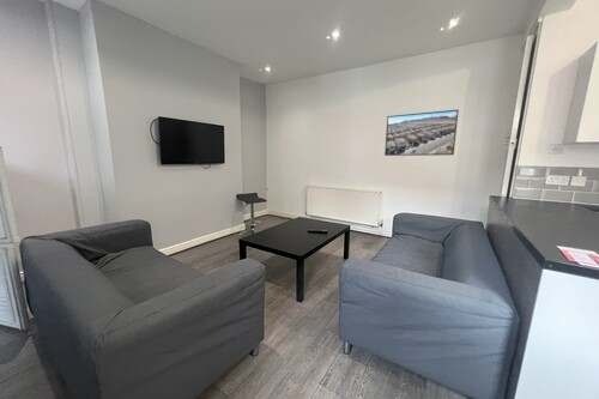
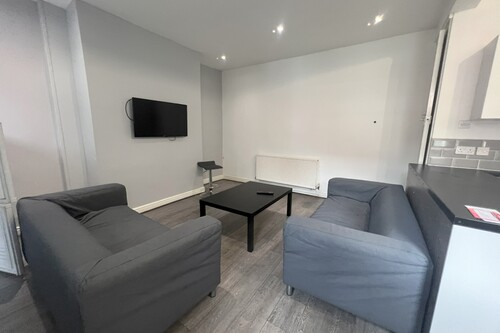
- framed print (418, 134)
